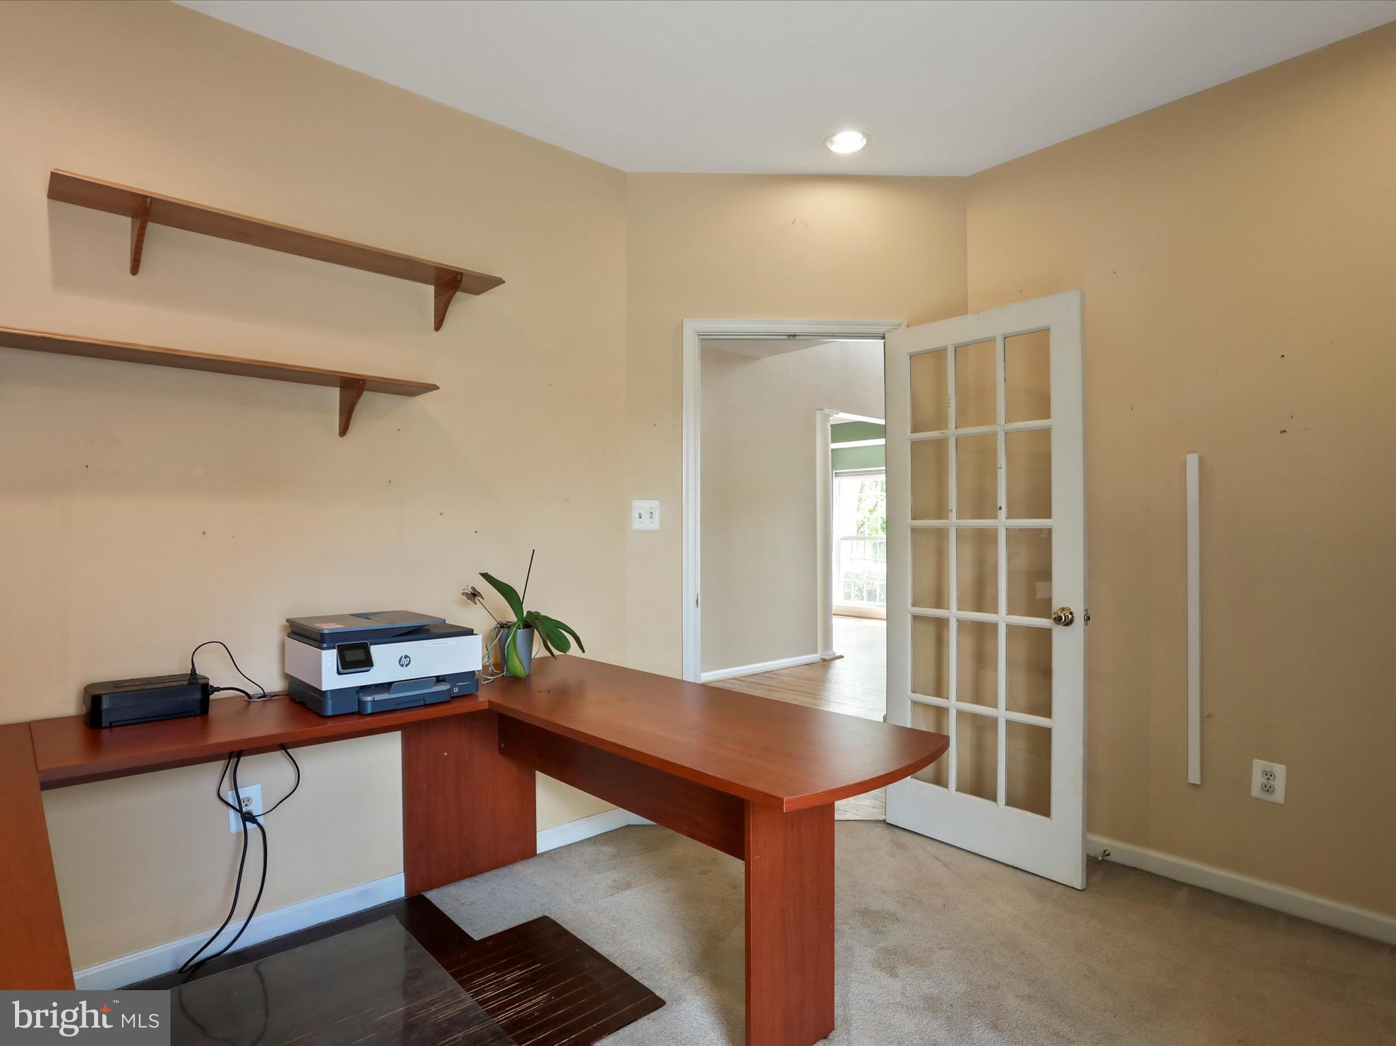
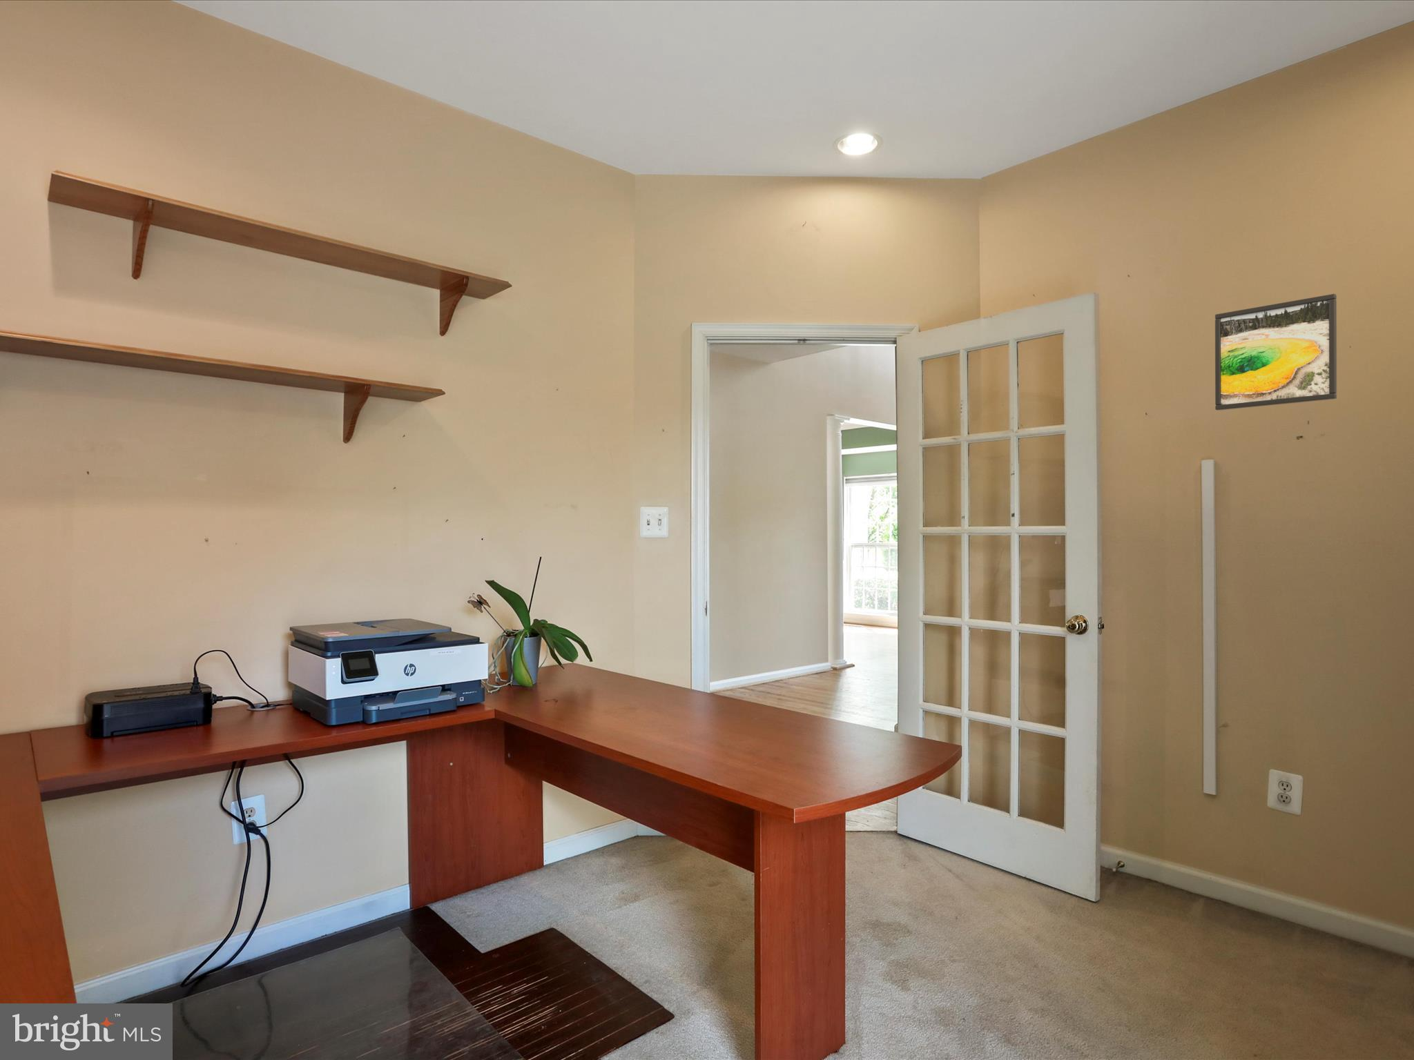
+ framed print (1273, 355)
